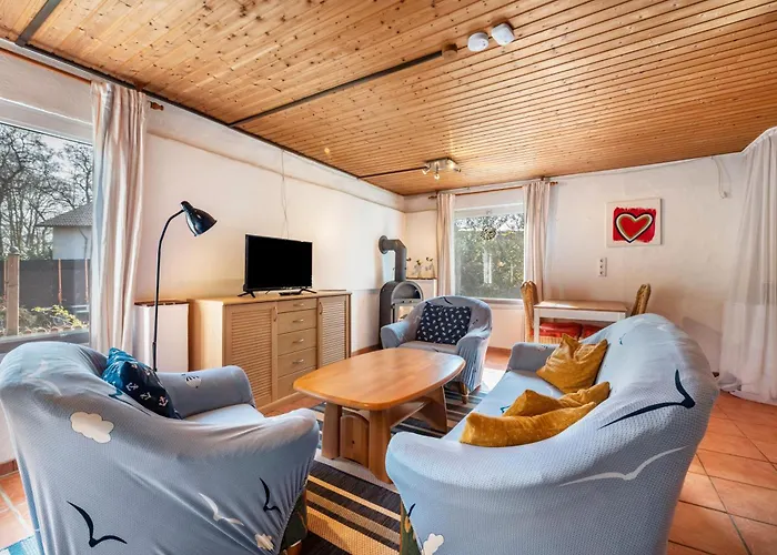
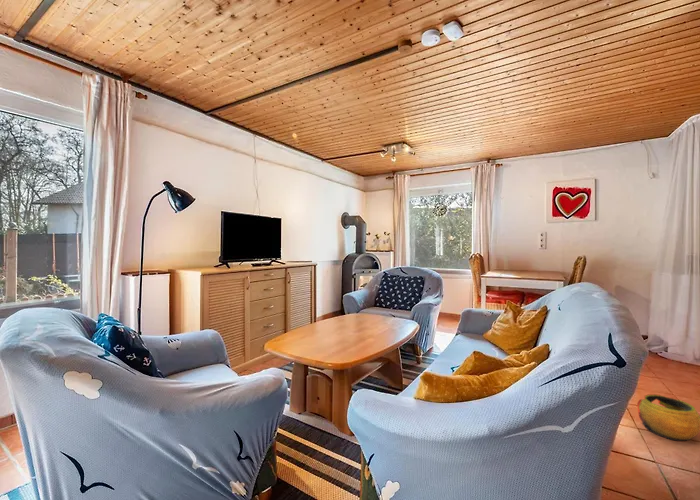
+ clay pot (667, 417)
